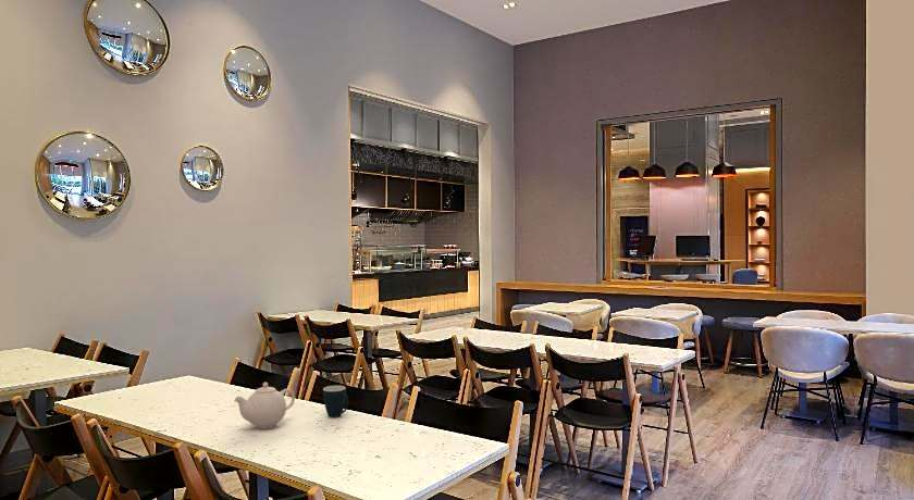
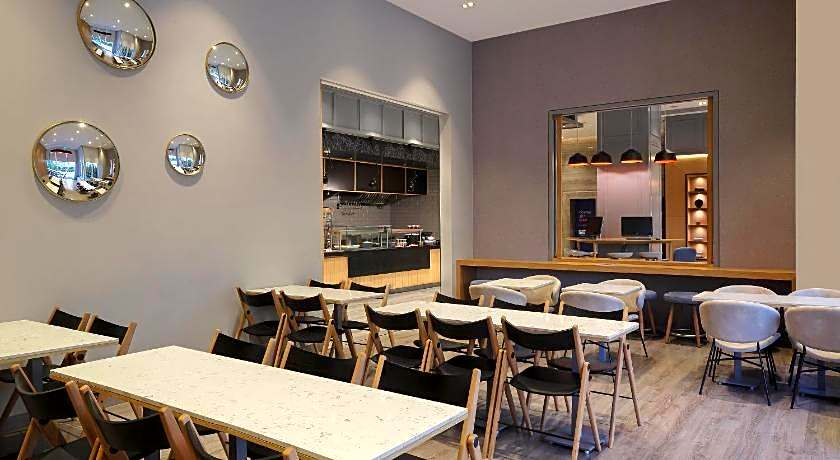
- mug (337, 402)
- teapot (265, 403)
